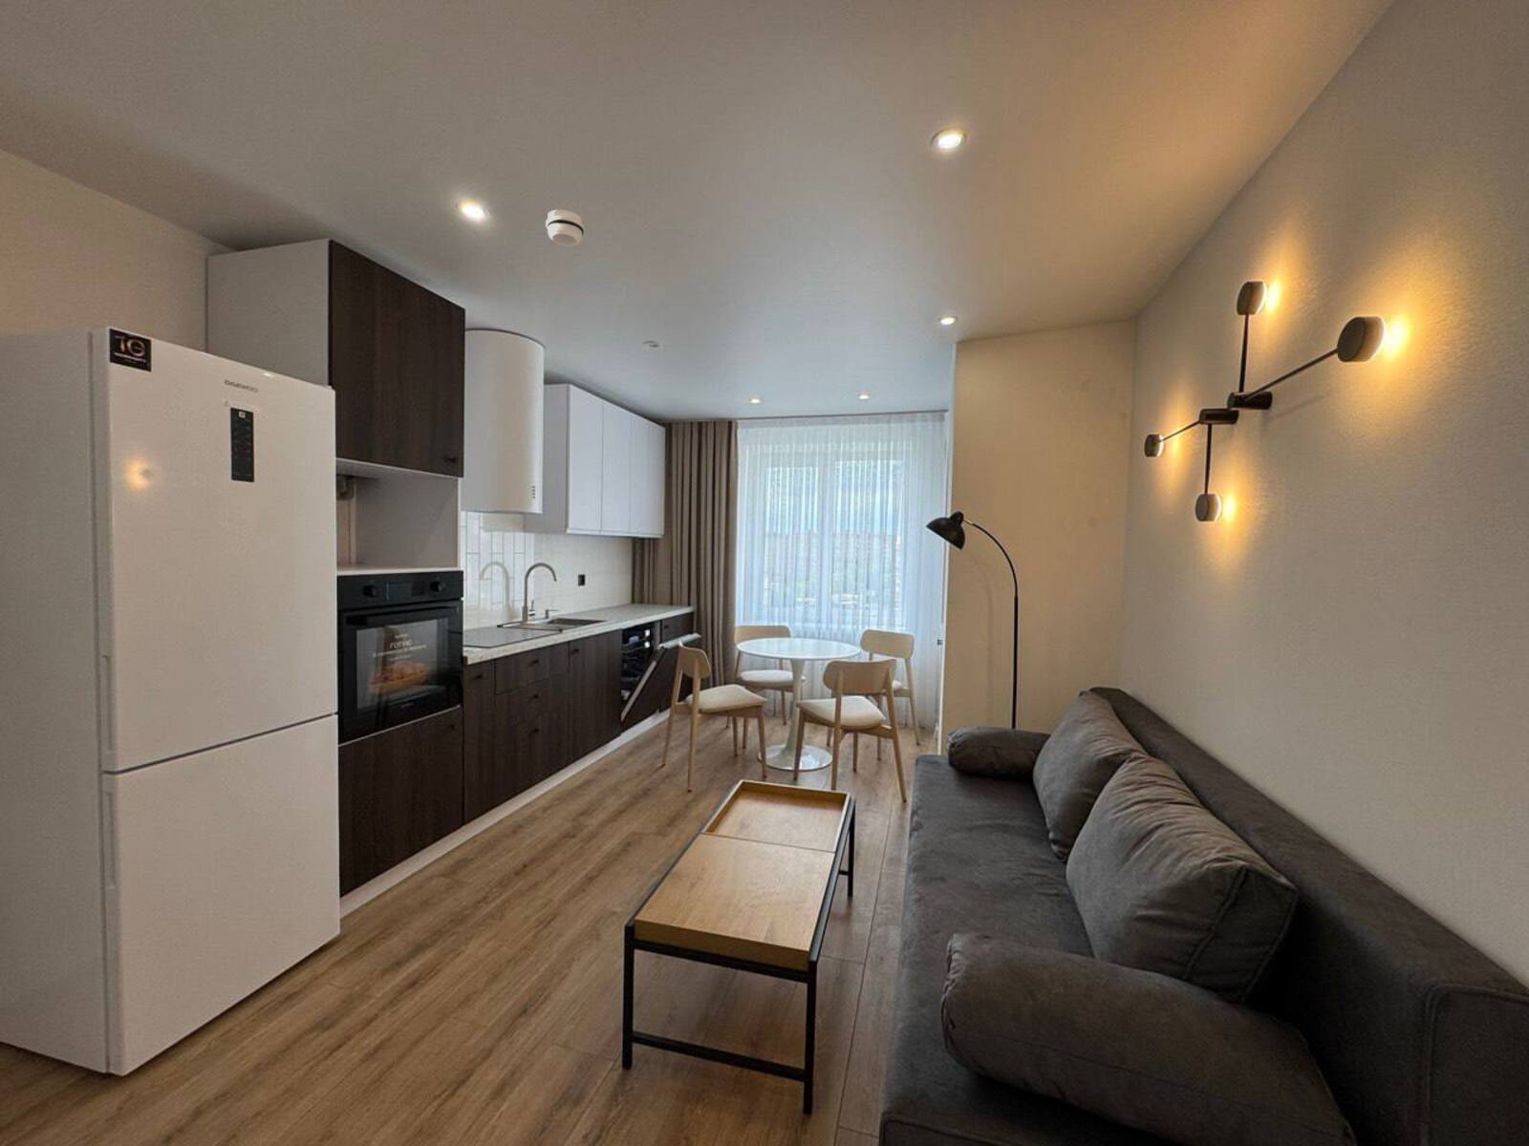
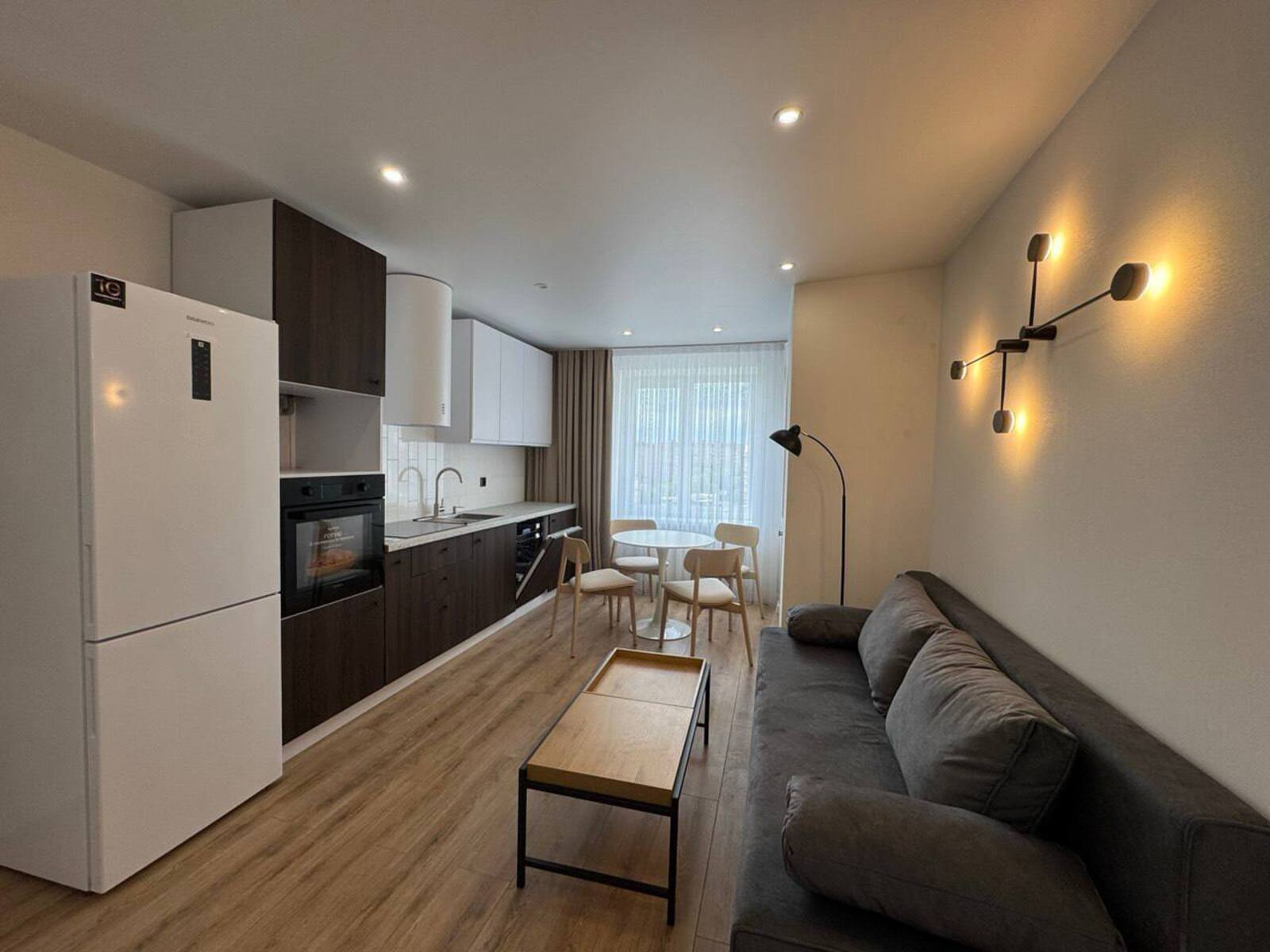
- smoke detector (565, 229)
